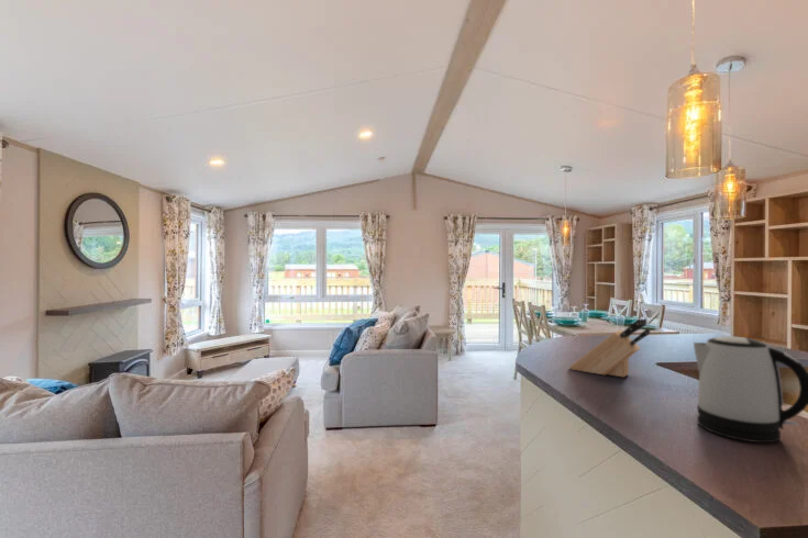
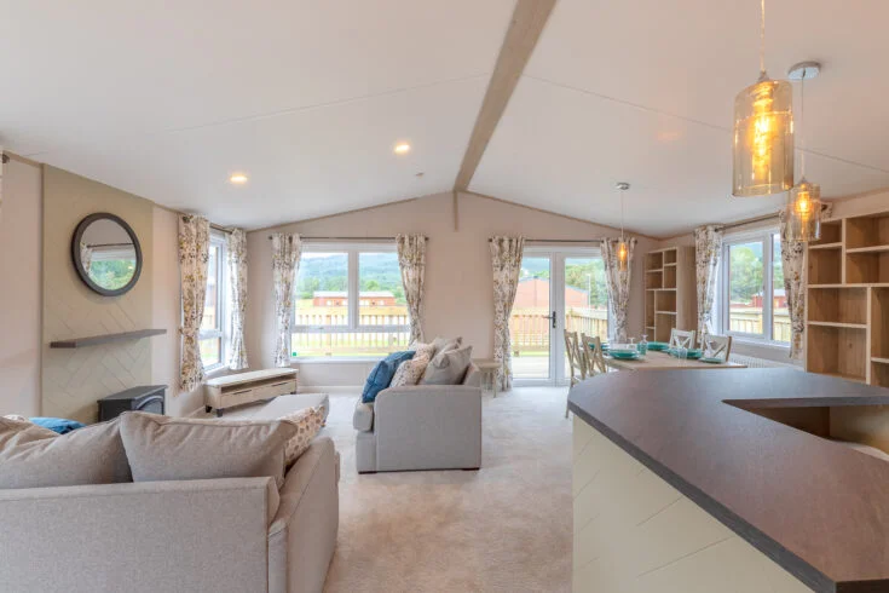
- knife block (609, 344)
- kettle (749, 385)
